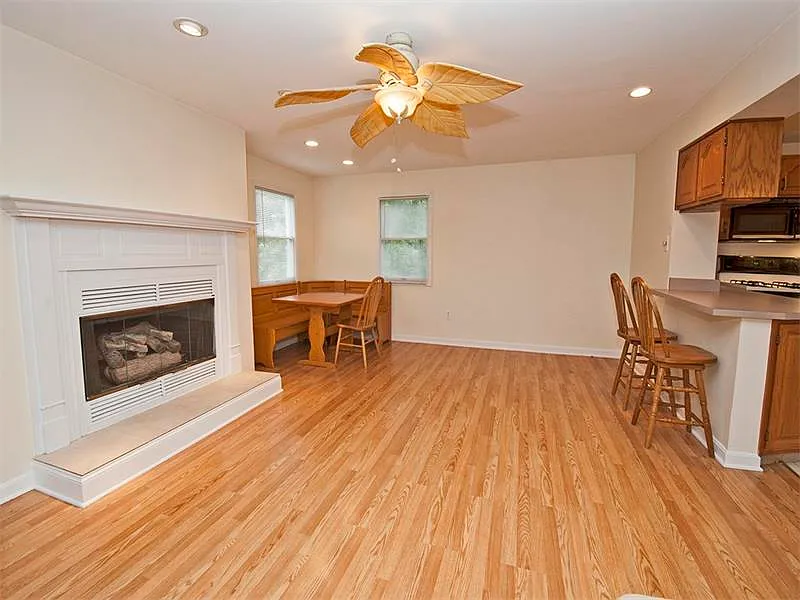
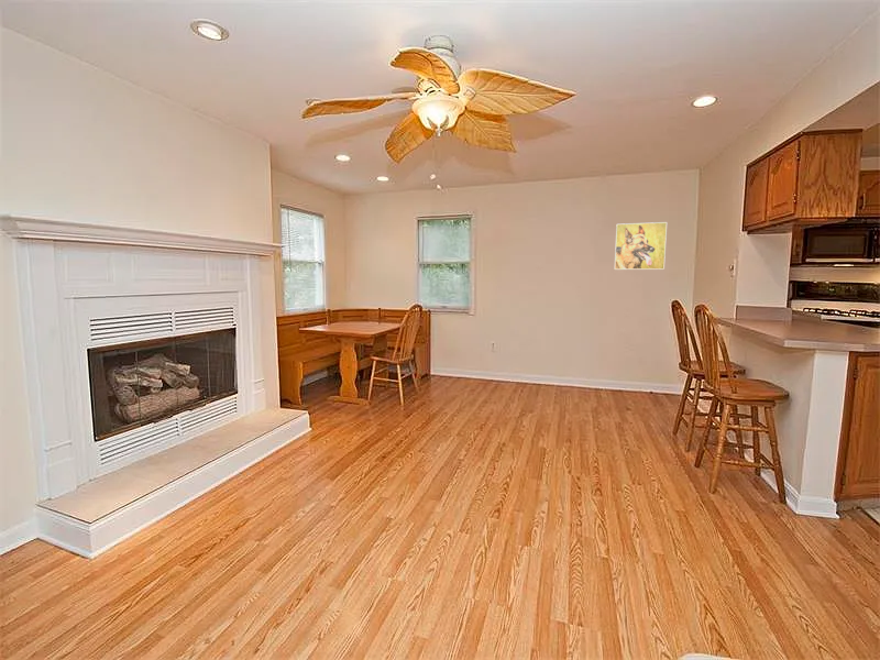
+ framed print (639, 246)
